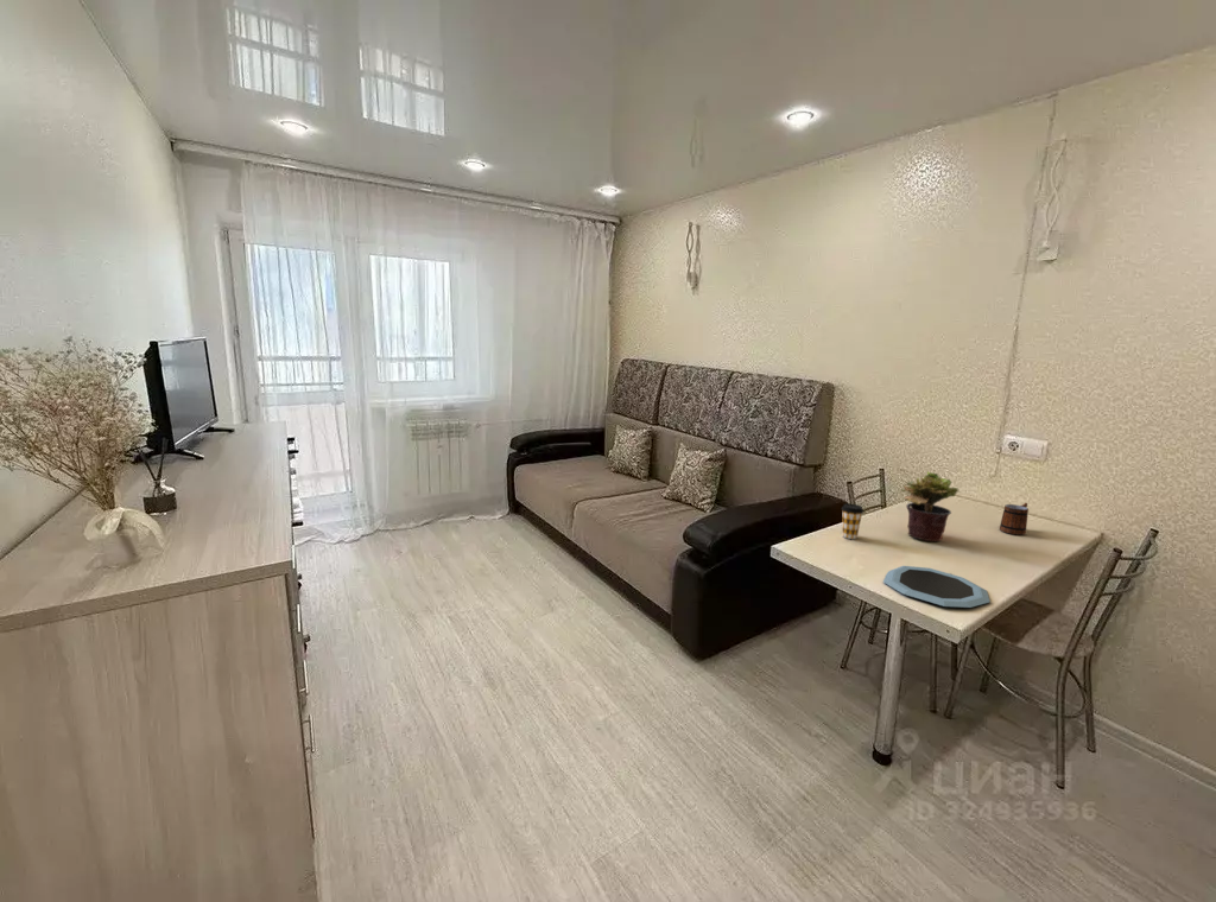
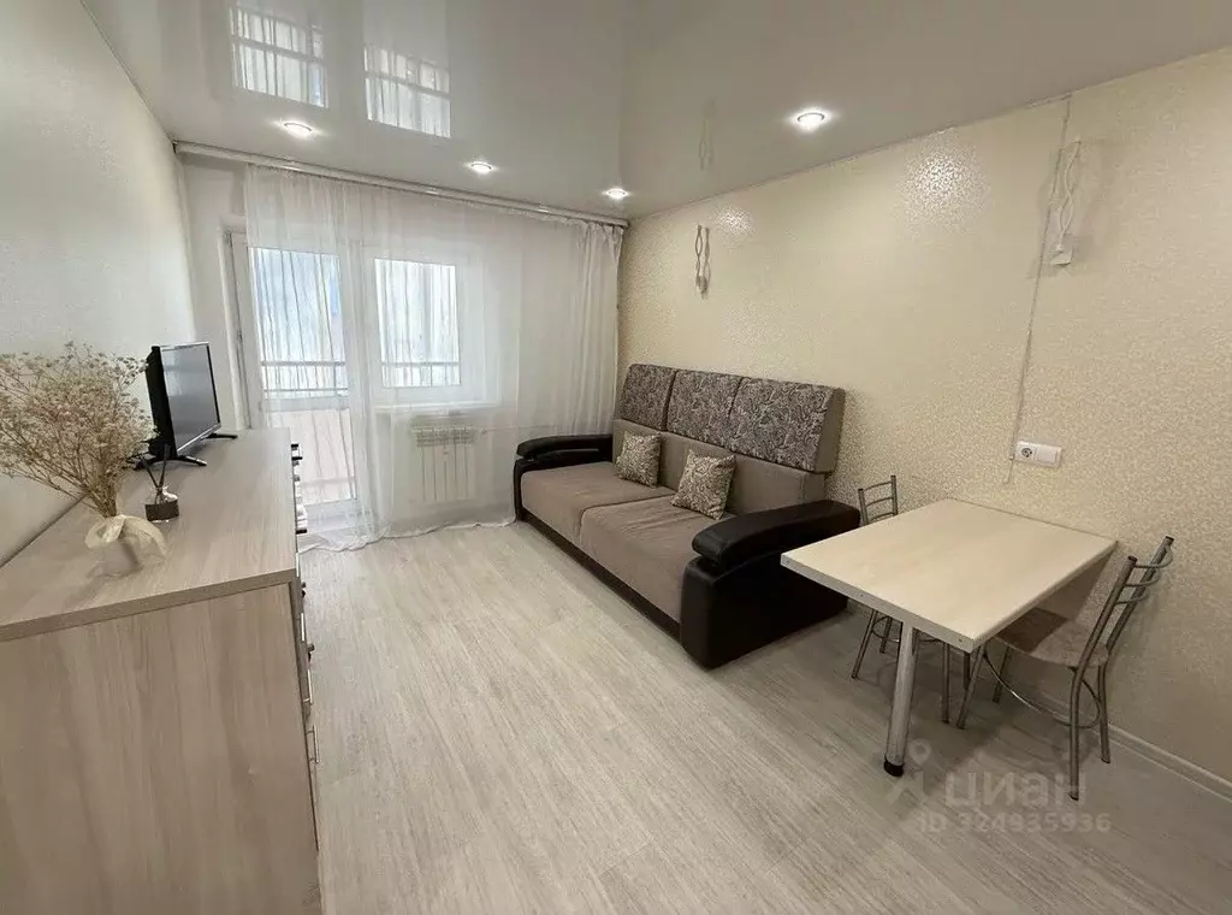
- mug (1016, 517)
- potted plant (927, 503)
- plate (935, 584)
- coffee cup (850, 521)
